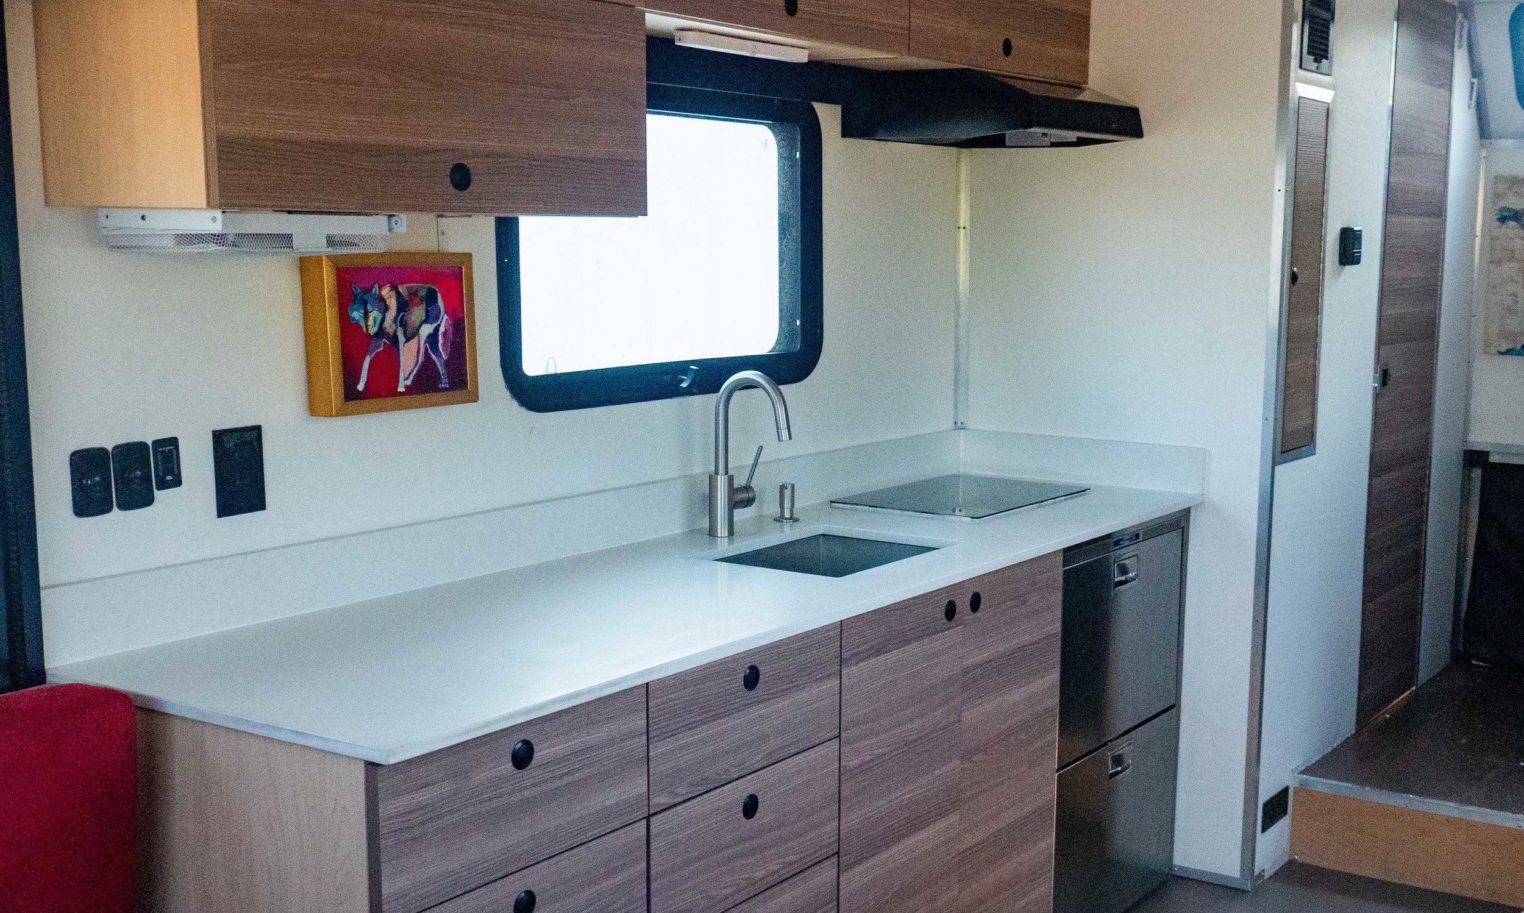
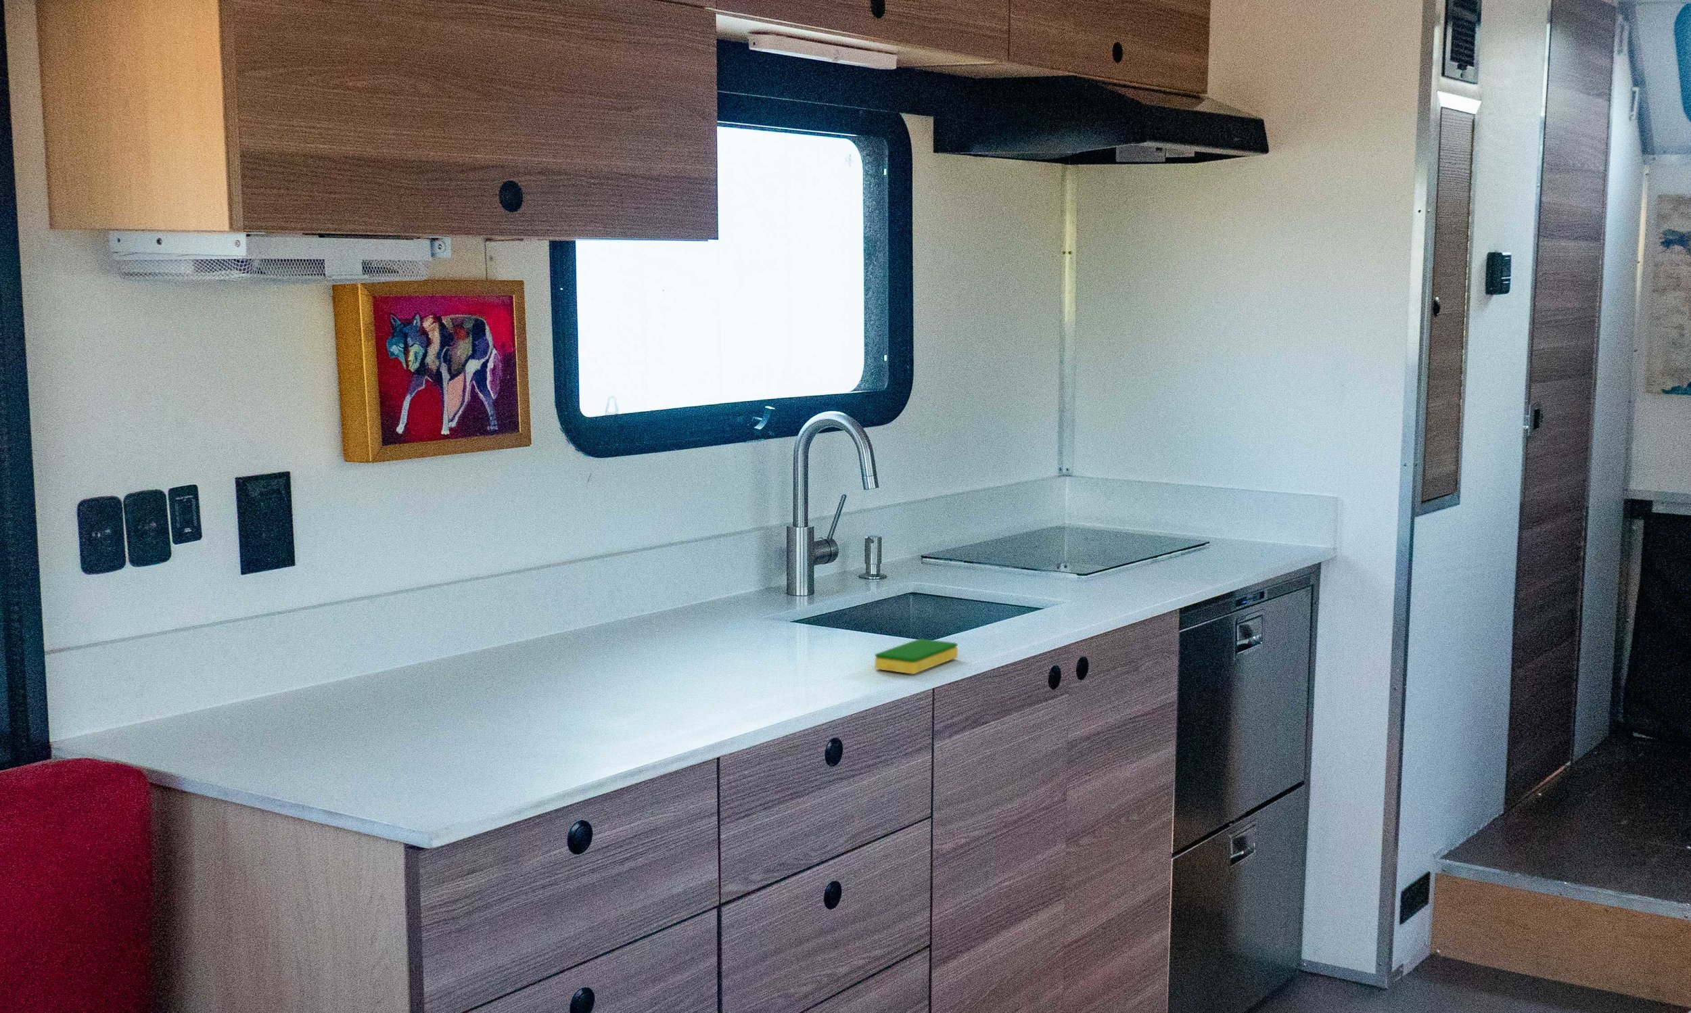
+ dish sponge (917, 655)
